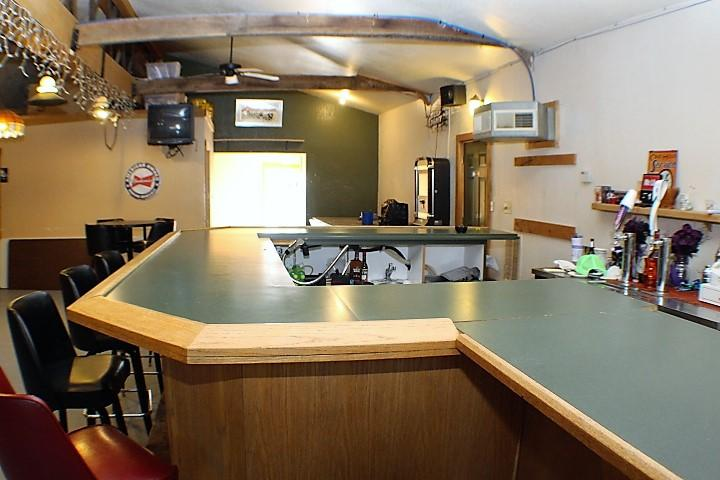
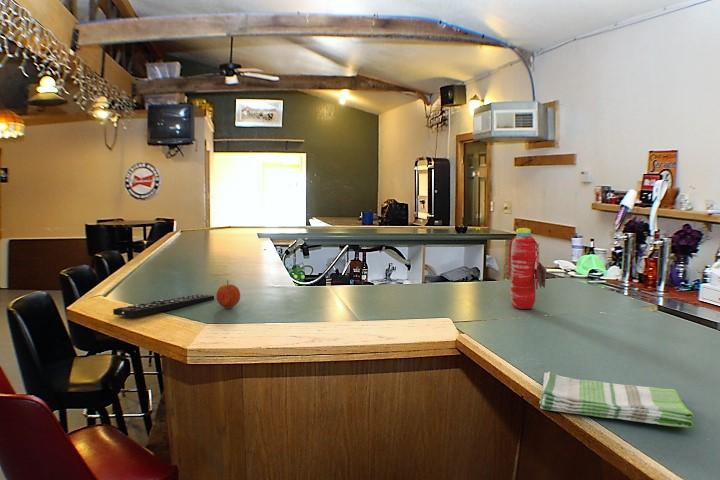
+ remote control (167, 303)
+ water bottle (528, 268)
+ fruit (228, 294)
+ dish towel (609, 394)
